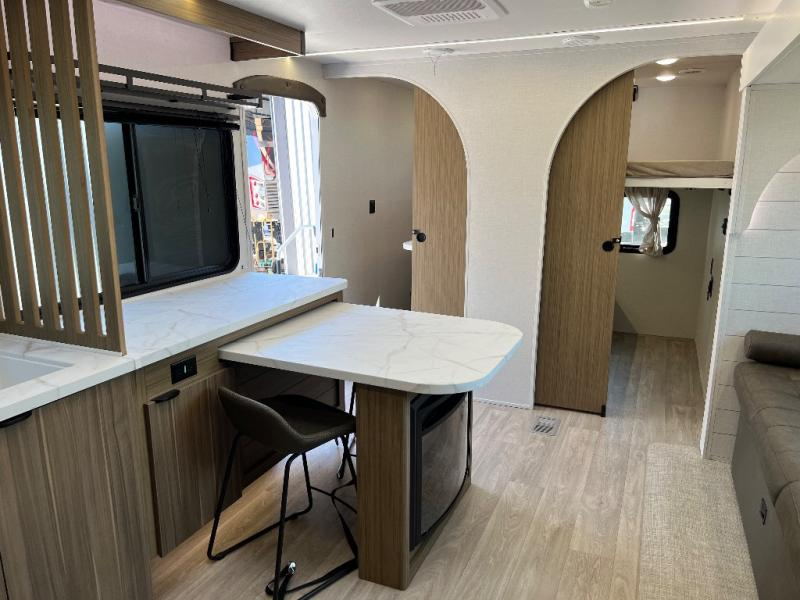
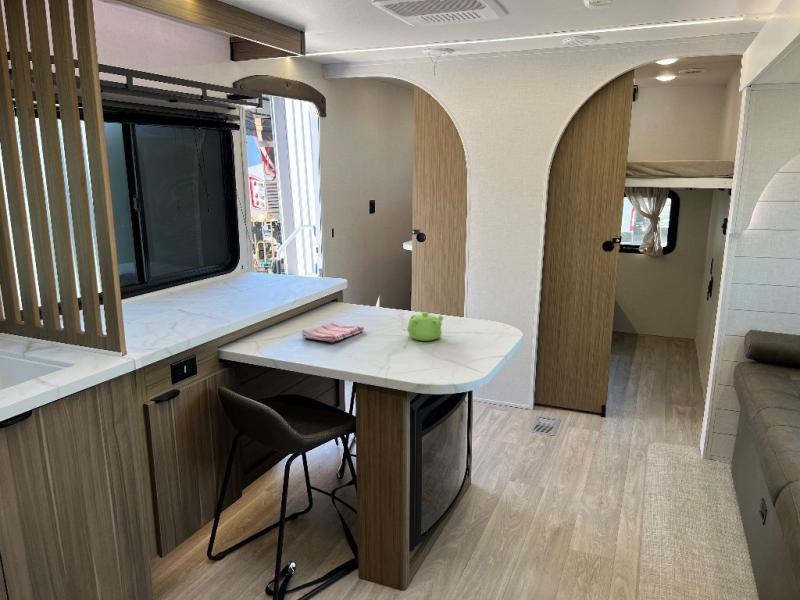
+ teapot (426, 324)
+ dish towel (333, 330)
